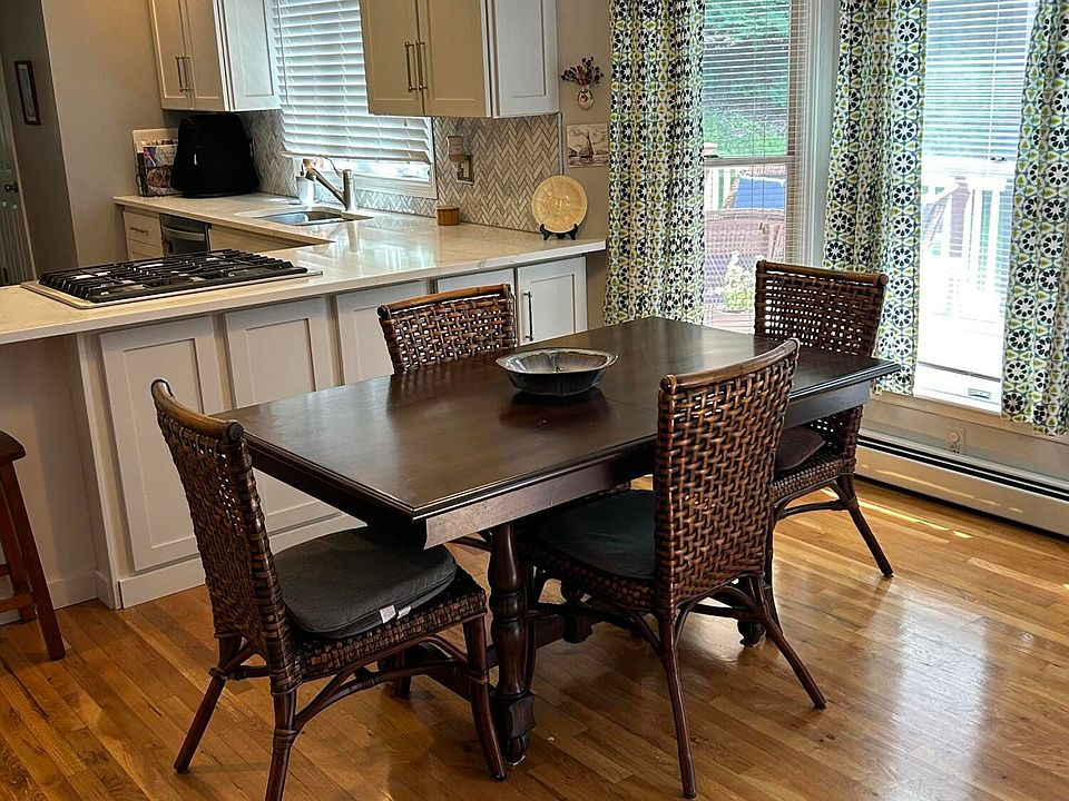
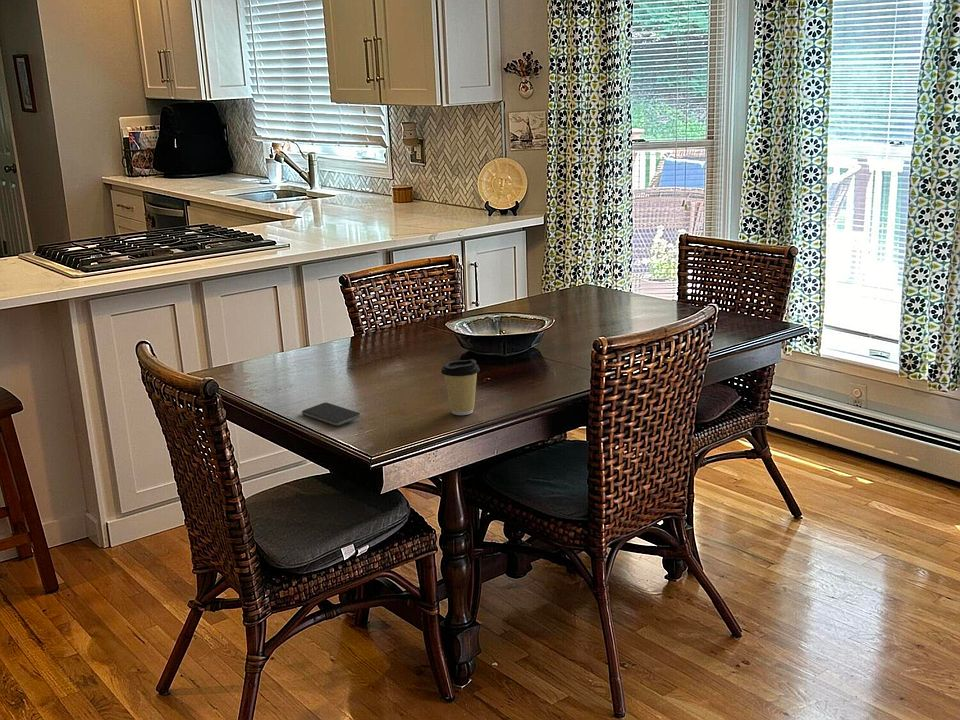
+ smartphone (331, 413)
+ coffee cup (461, 387)
